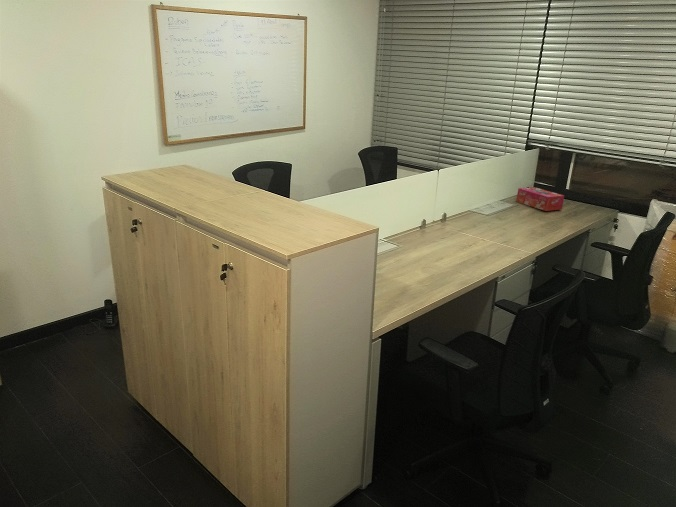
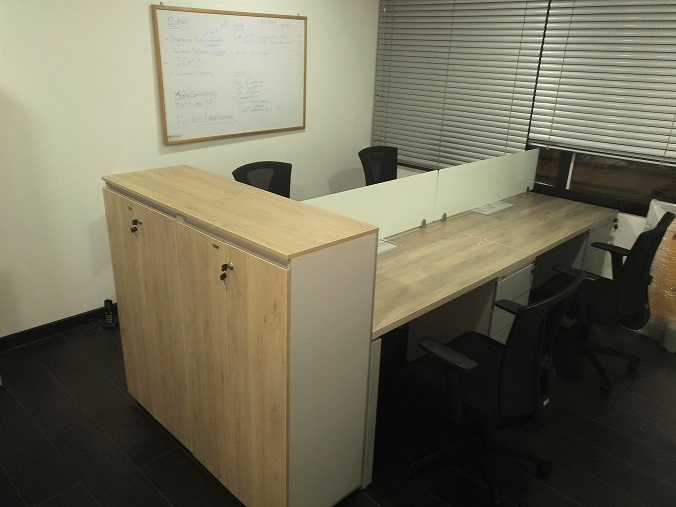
- tissue box (539, 198)
